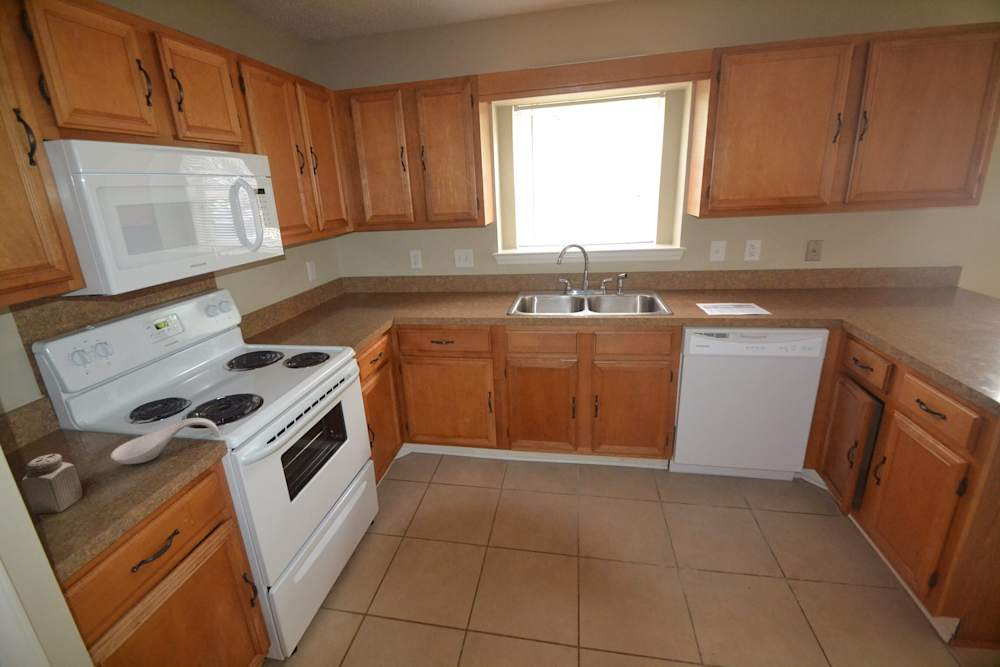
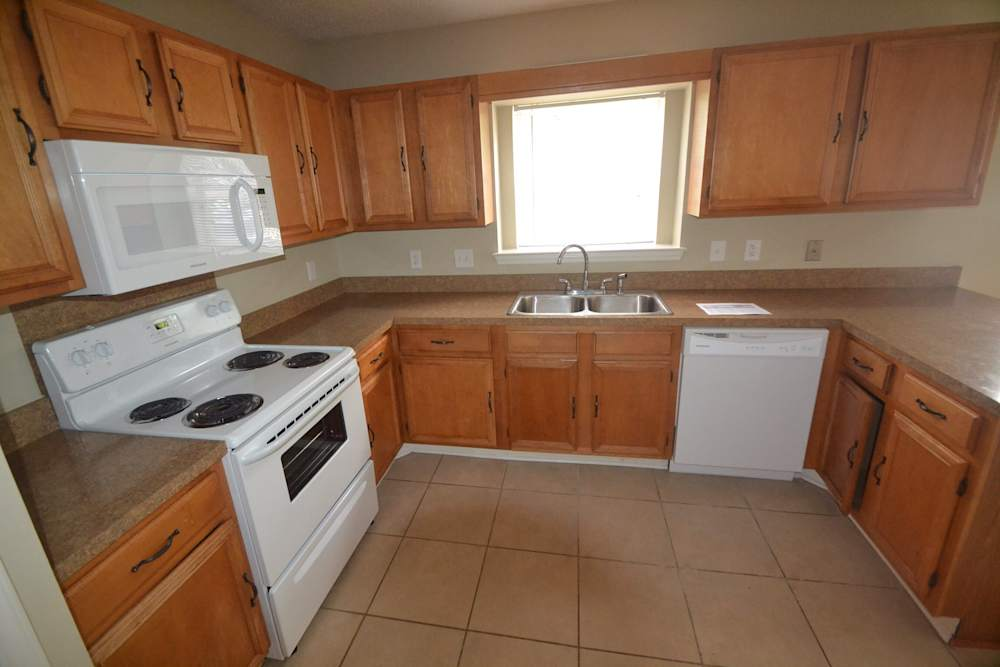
- spoon rest (167, 438)
- salt shaker (51, 481)
